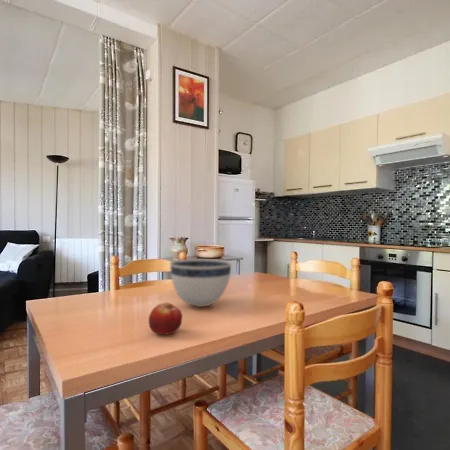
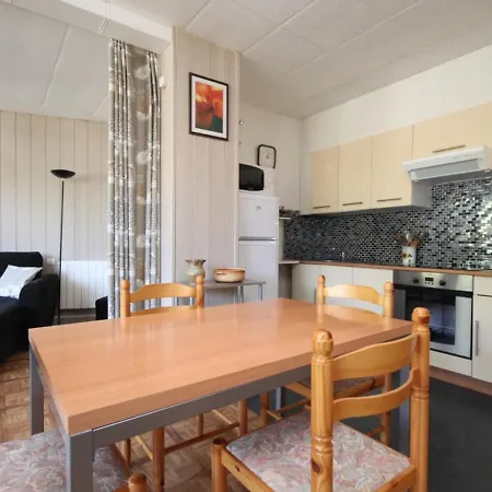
- bowl (200, 284)
- fruit (165, 318)
